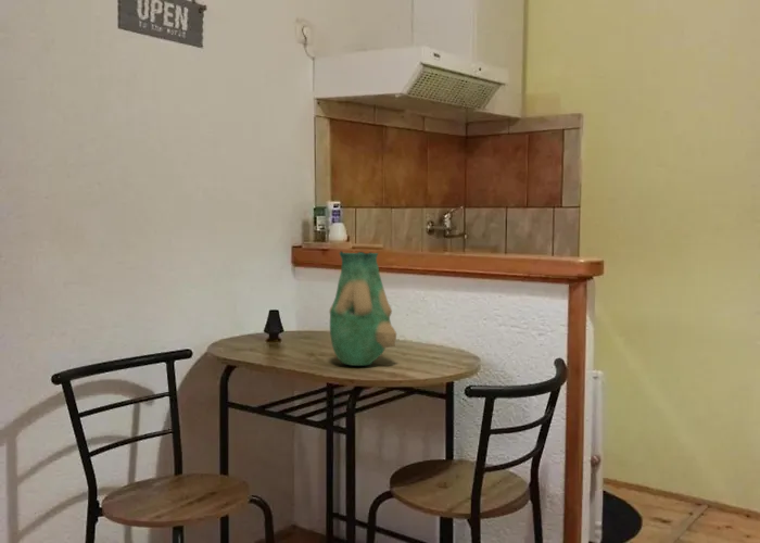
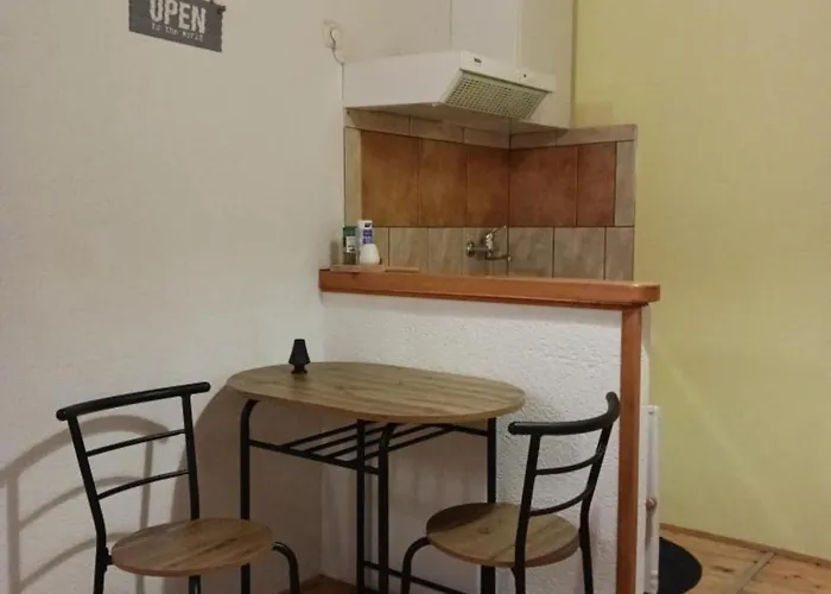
- vase (362, 307)
